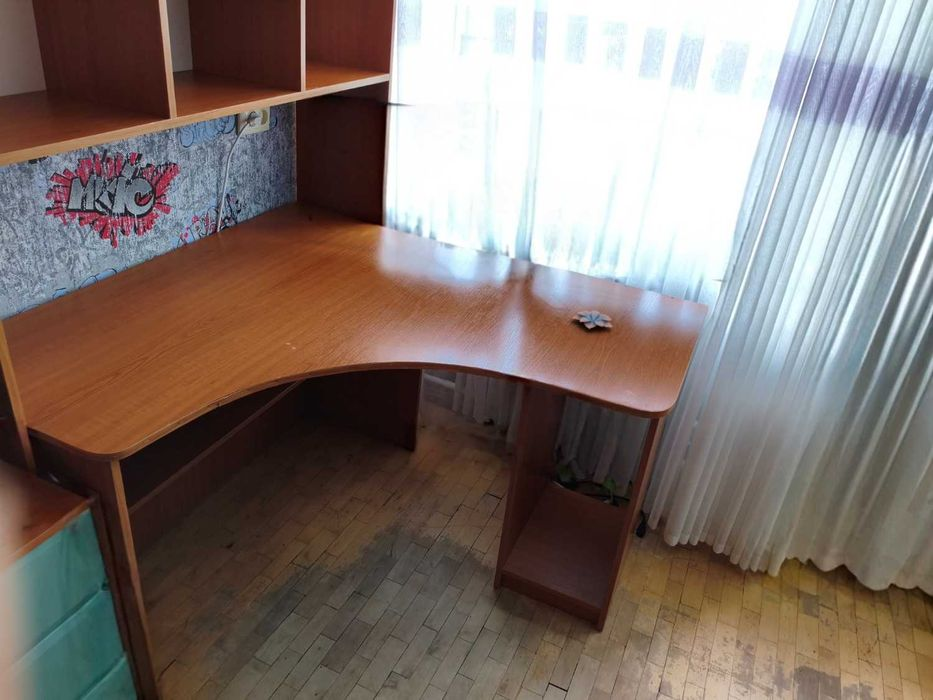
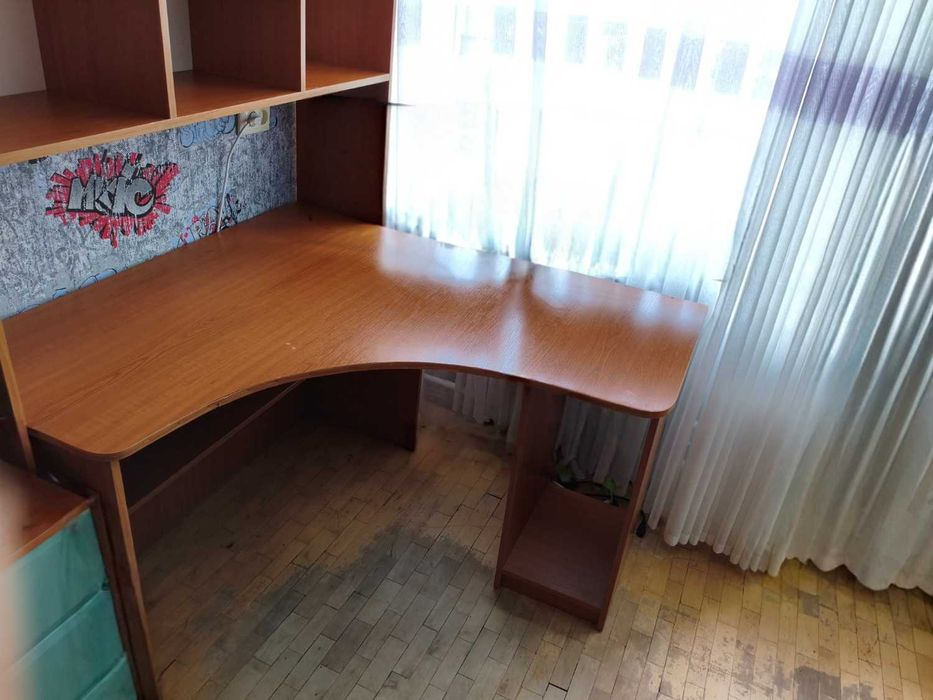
- flower (593, 320)
